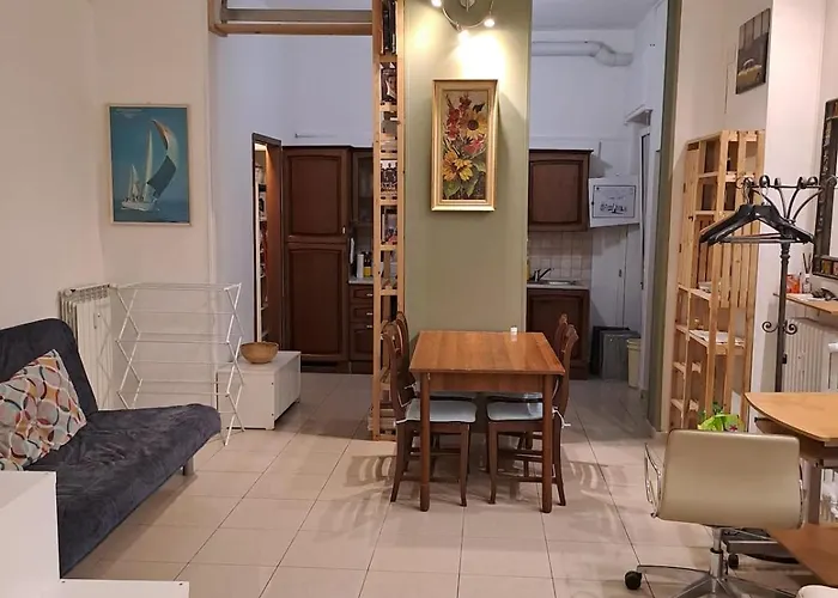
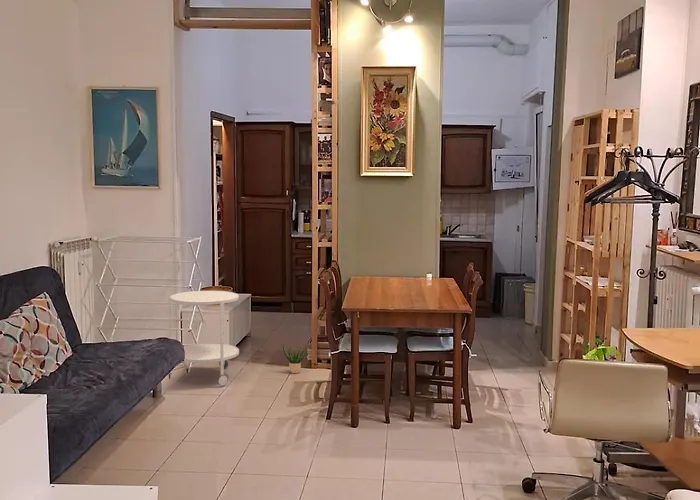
+ side table (204, 343)
+ potted plant (294, 356)
